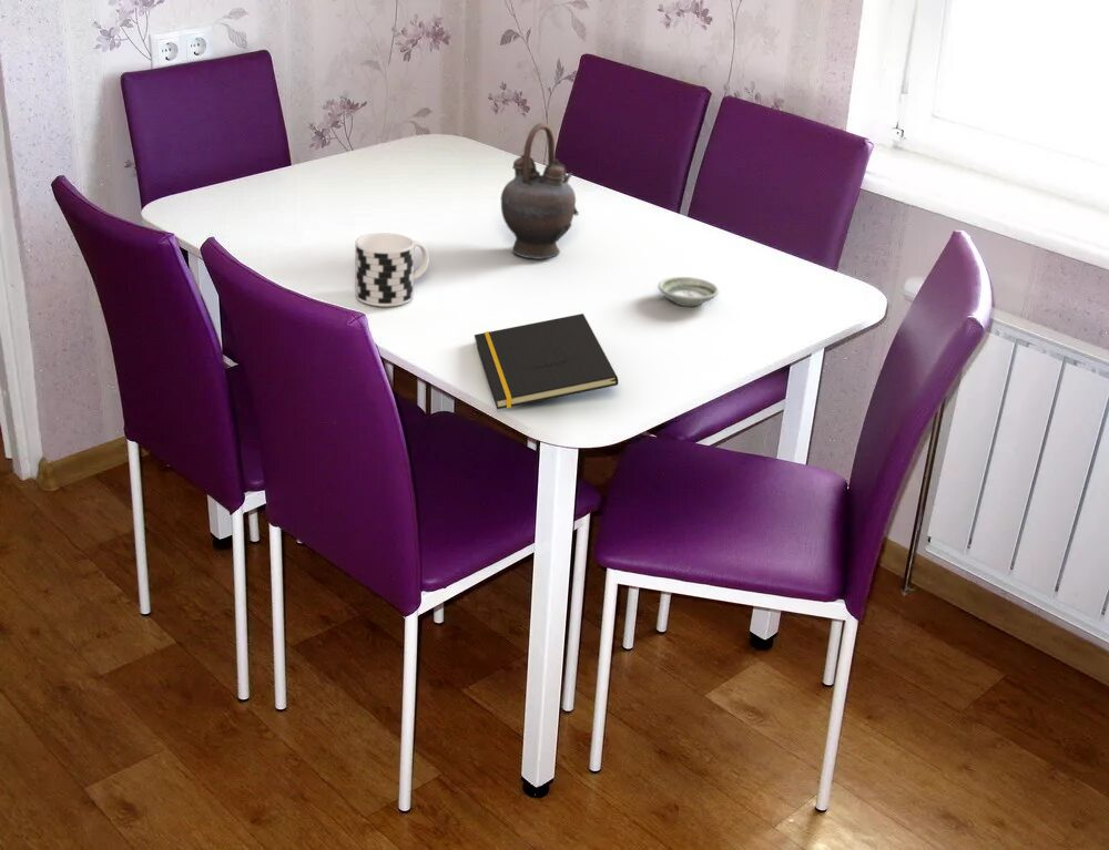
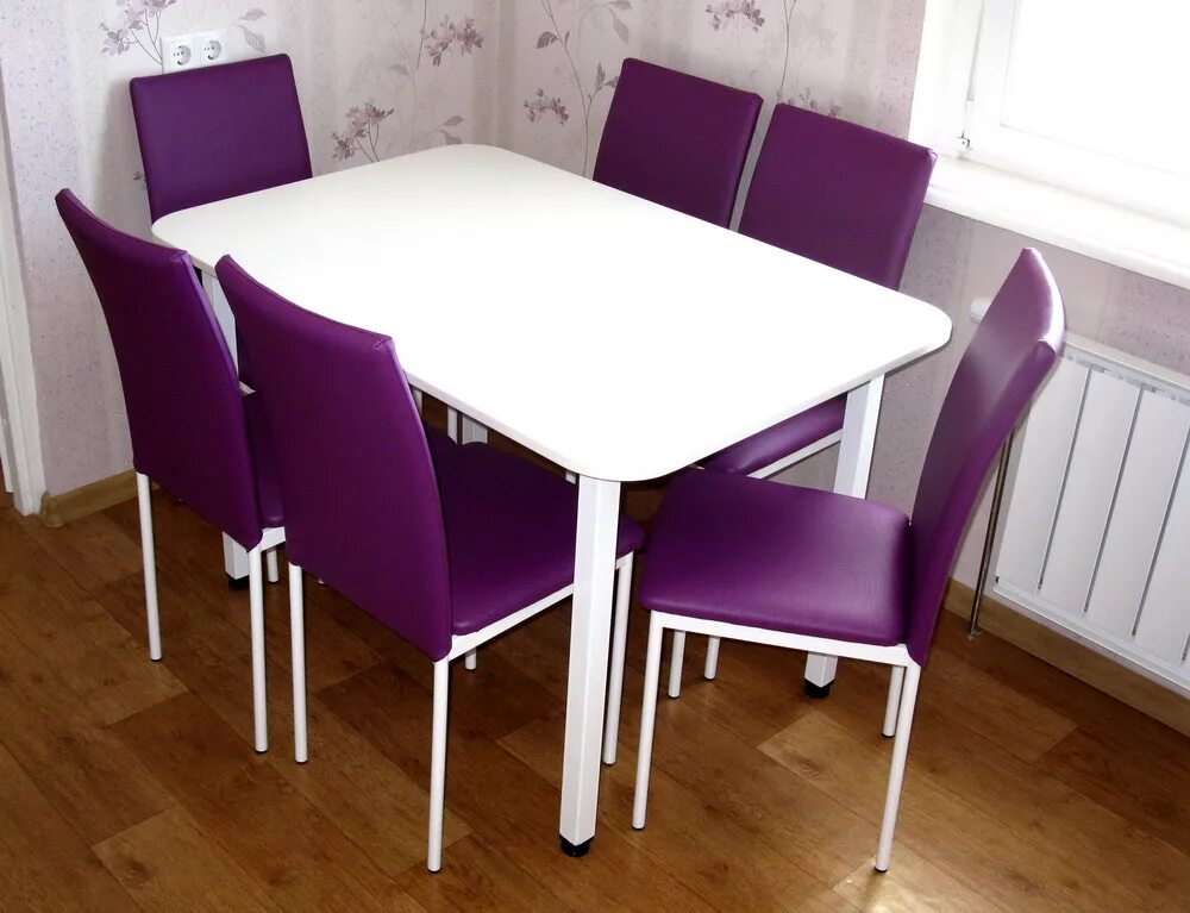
- saucer (688, 294)
- teapot (543, 188)
- notepad (542, 358)
- cup (393, 268)
